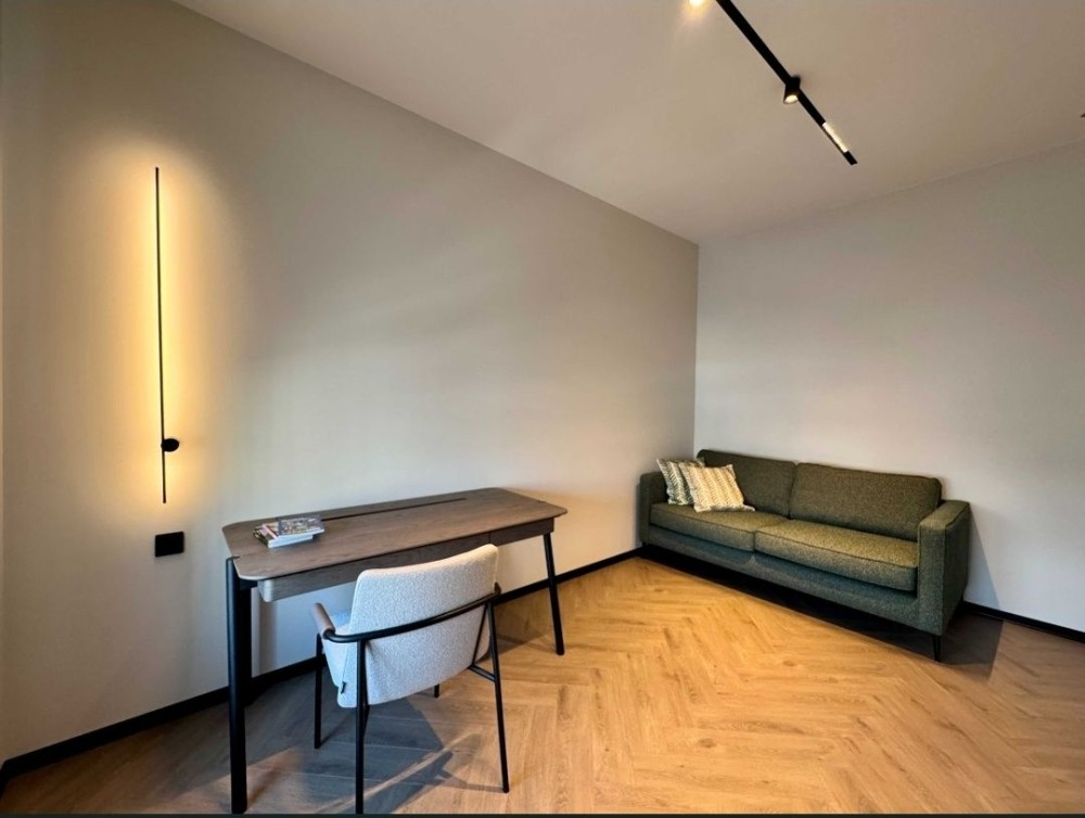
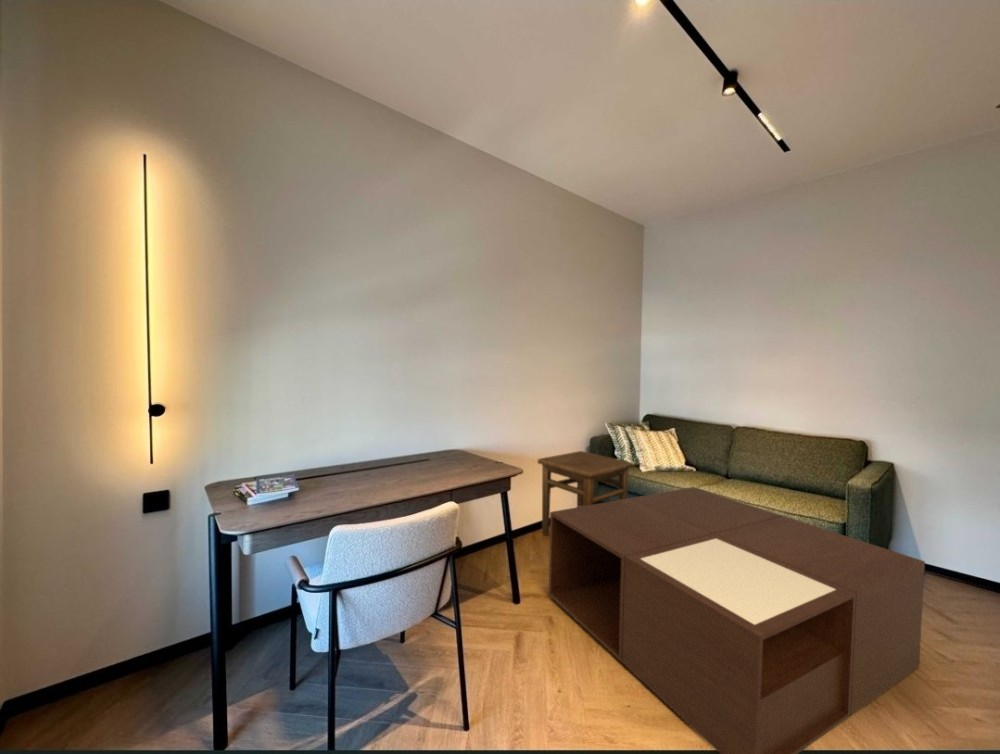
+ side table (584, 498)
+ coffee table (712, 581)
